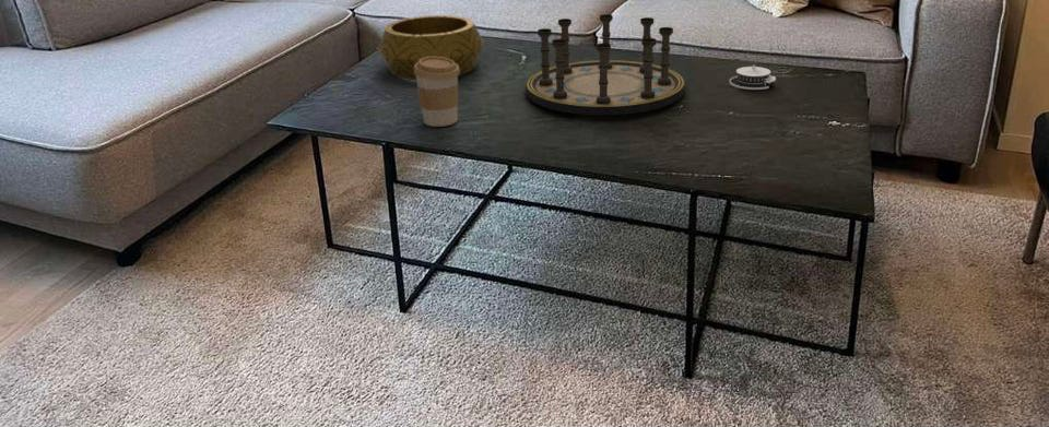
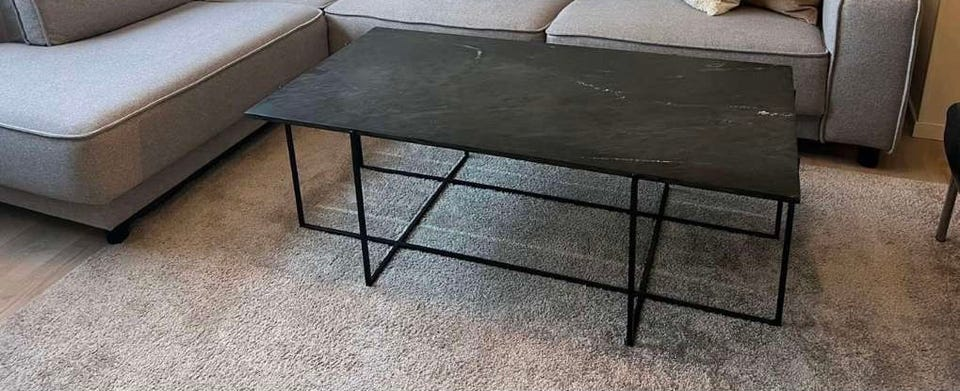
- board game (604, 59)
- decorative bowl (431, 46)
- architectural model (753, 72)
- coffee cup (438, 91)
